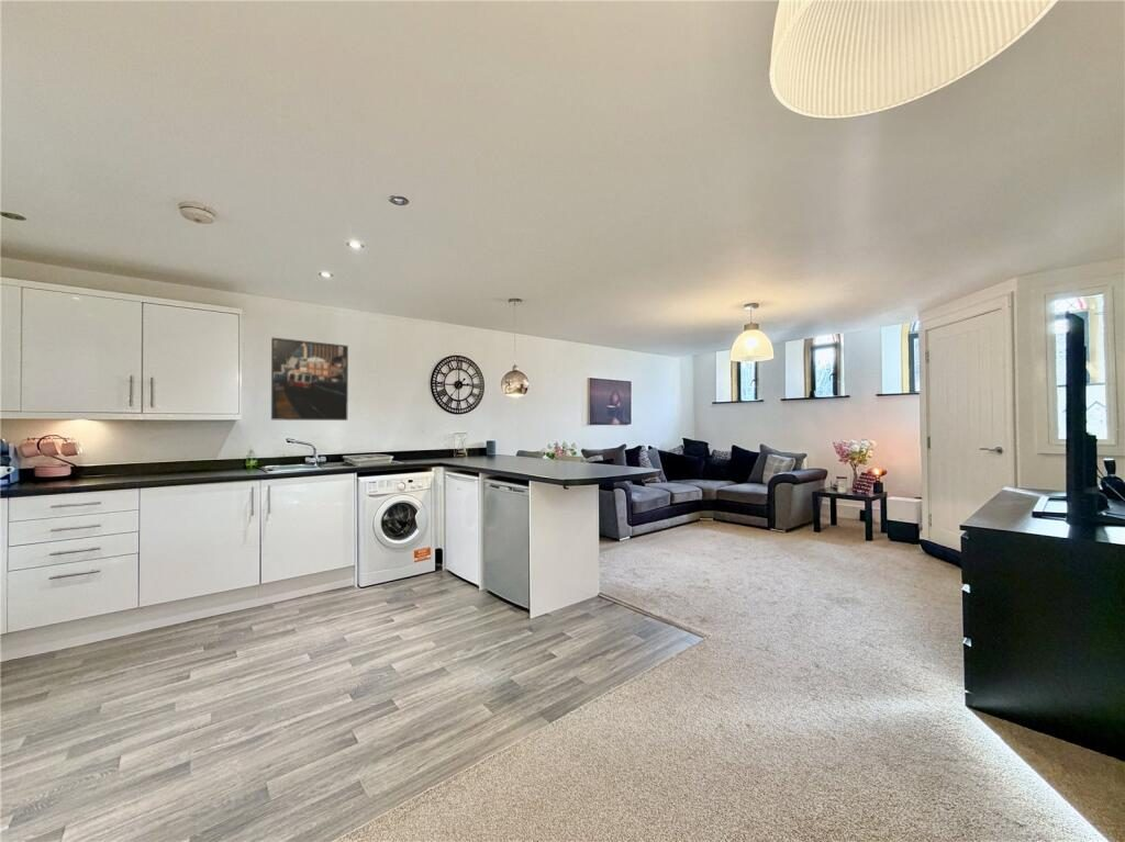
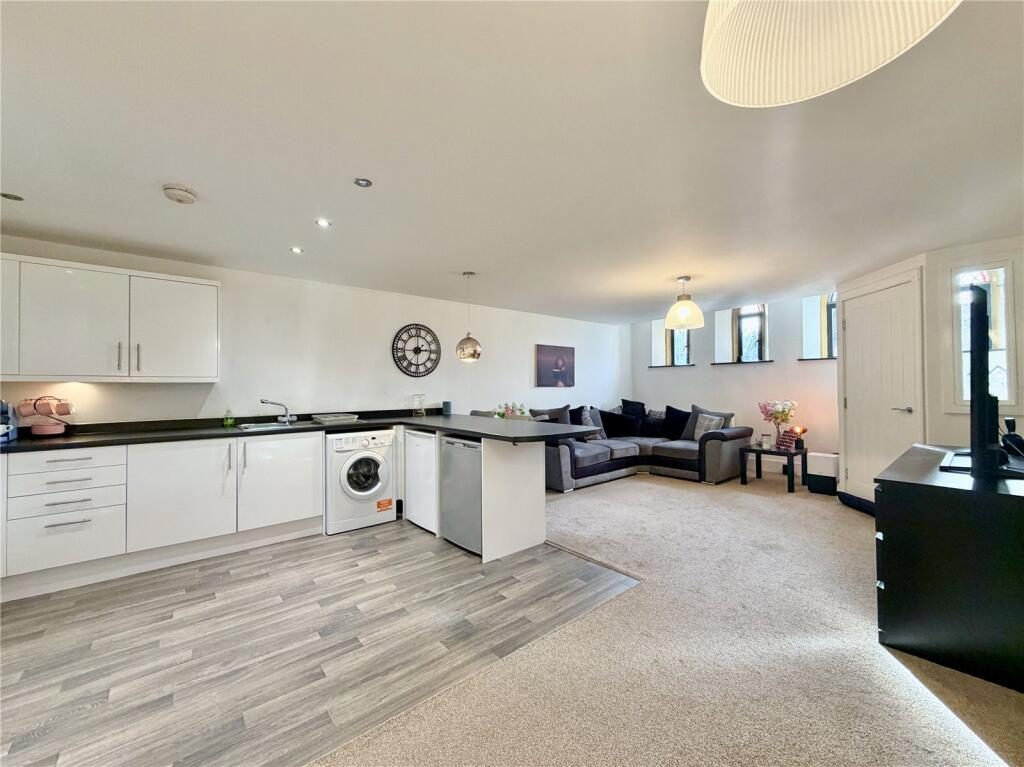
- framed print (311, 381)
